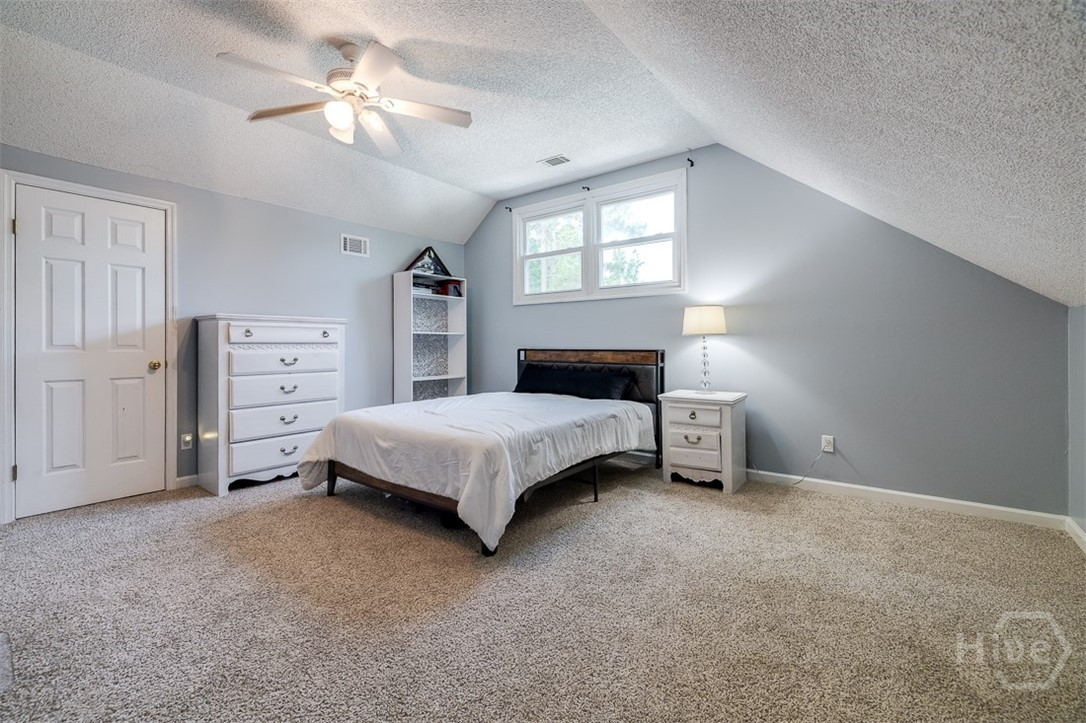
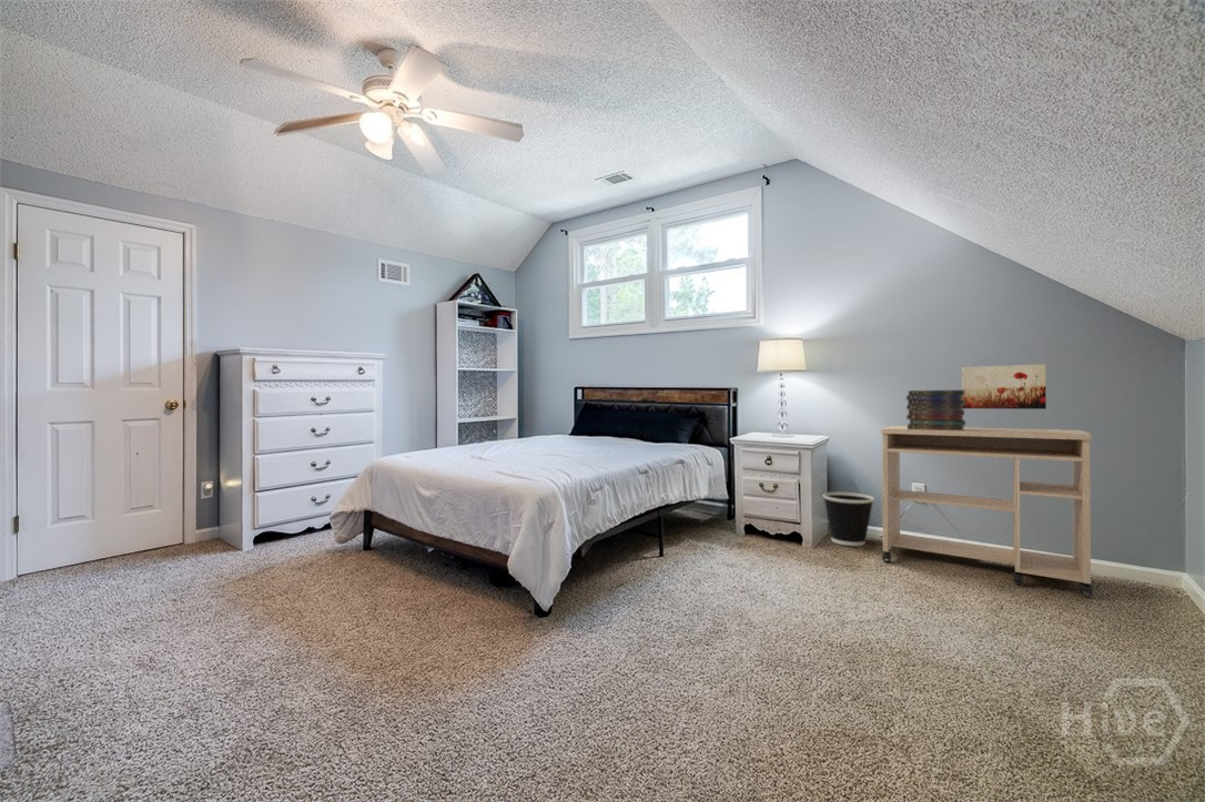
+ wall art (1002, 387)
+ wastebasket (848, 518)
+ desk (978, 497)
+ book stack (935, 409)
